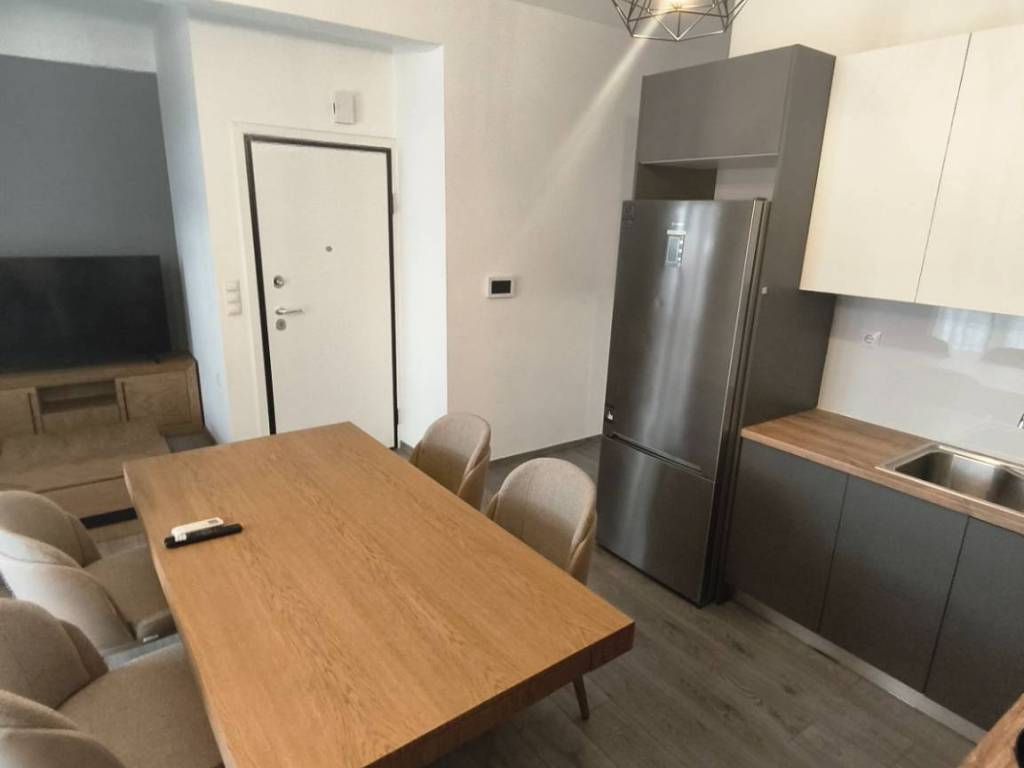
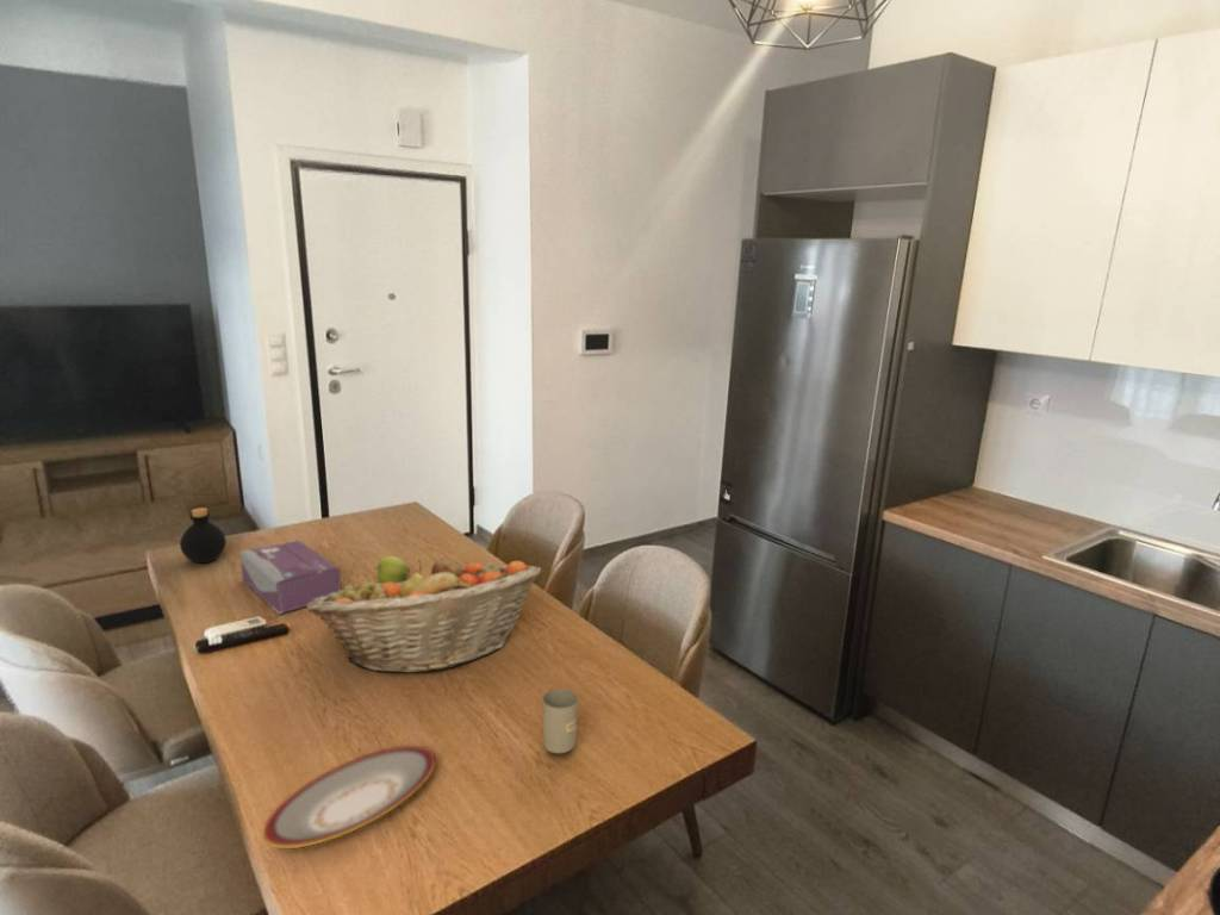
+ plate (356, 797)
+ apple (391, 571)
+ fruit basket (430, 602)
+ bottle (201, 535)
+ tissue box (290, 573)
+ bottle (560, 696)
